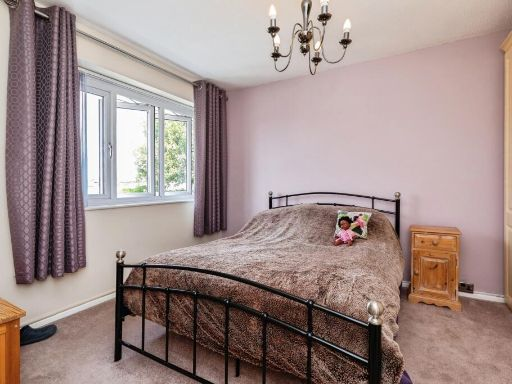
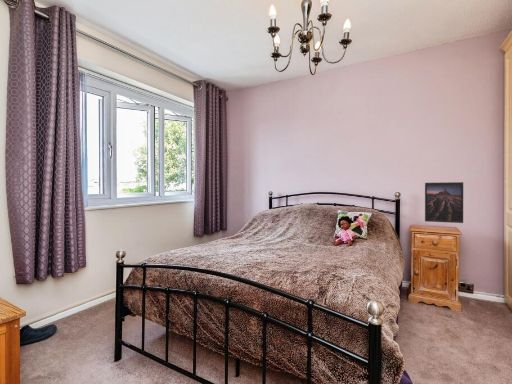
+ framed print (443, 202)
